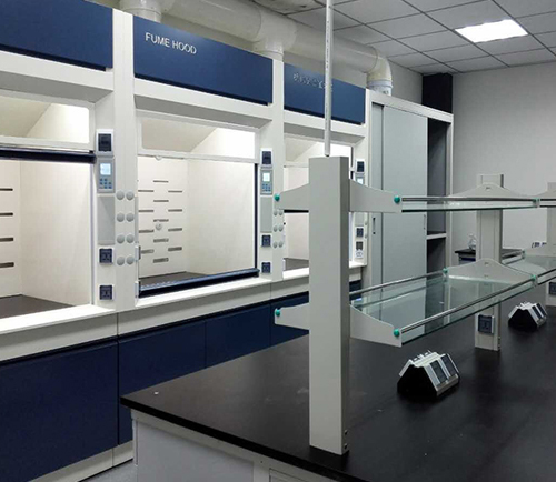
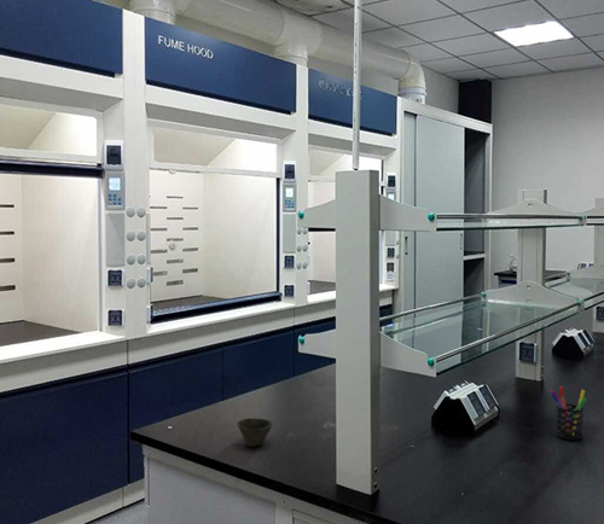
+ pen holder (571, 412)
+ cup (254, 431)
